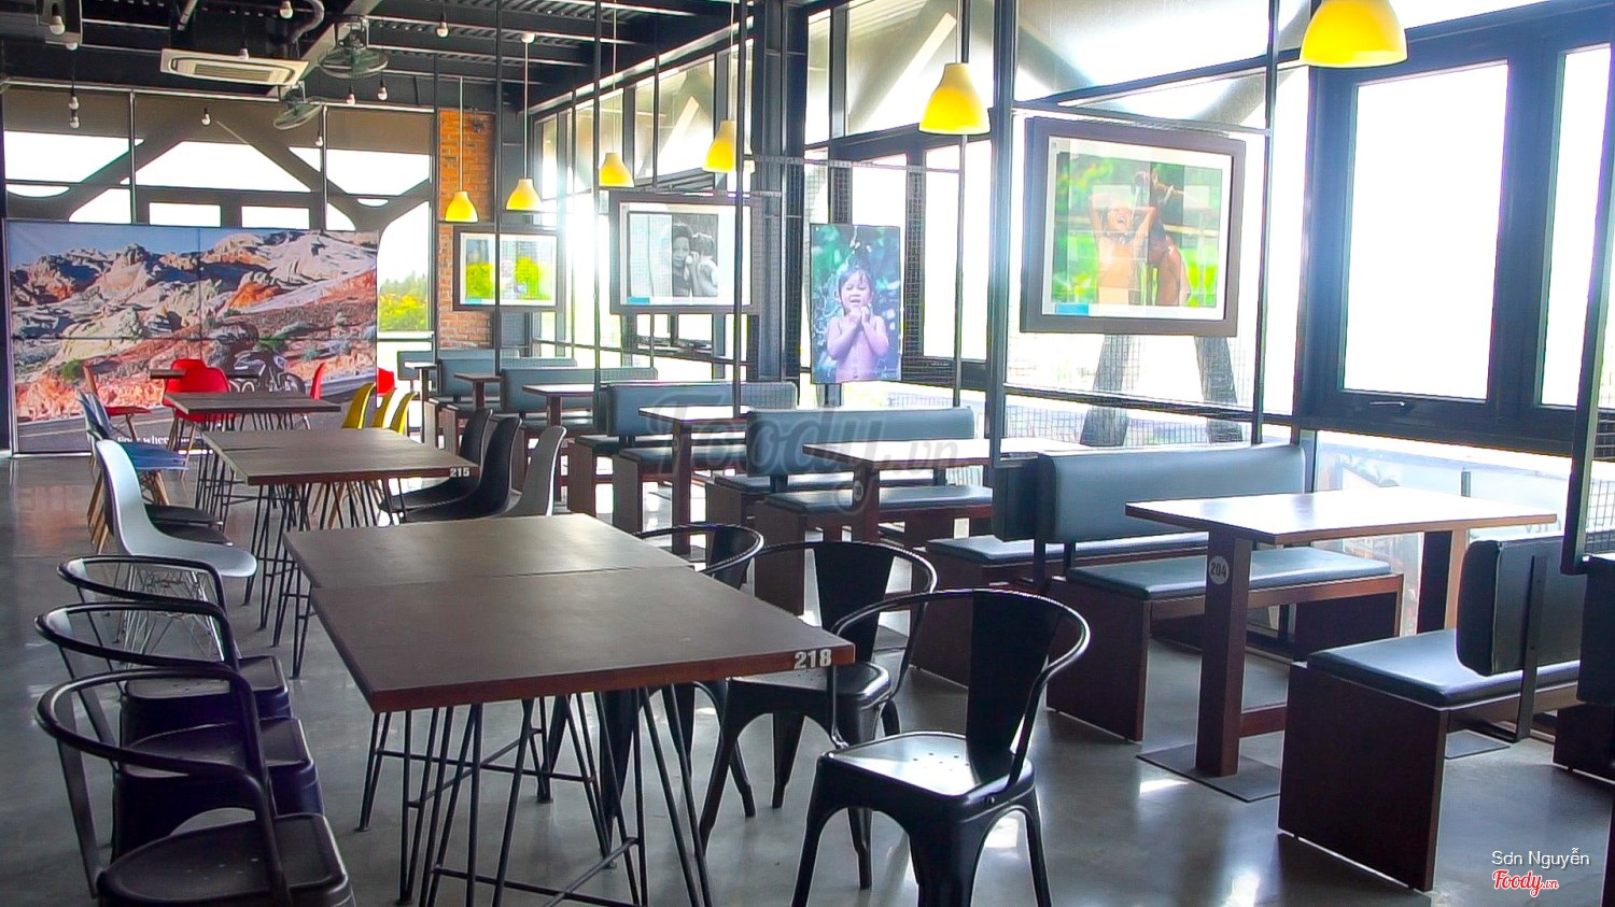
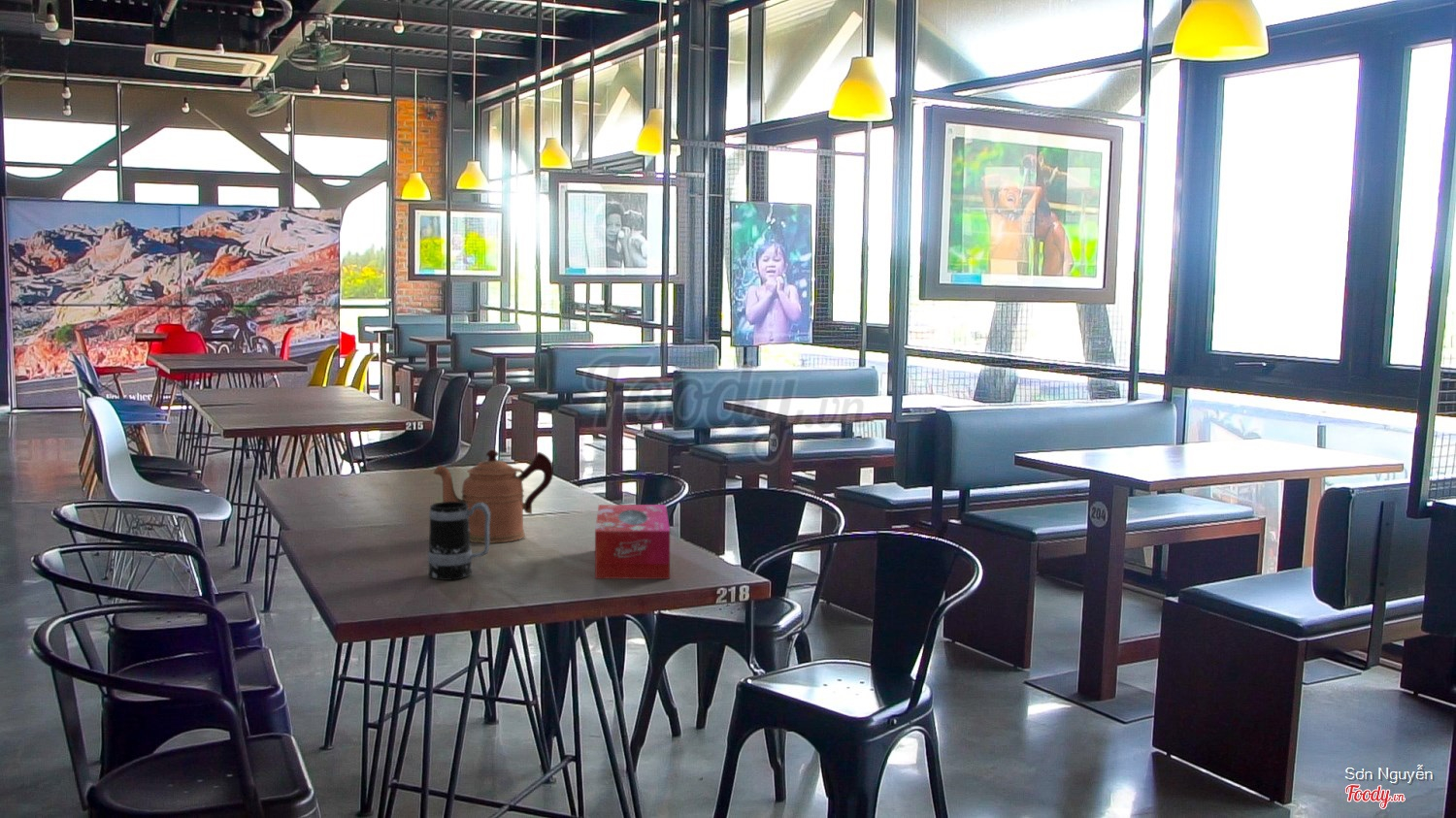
+ mug (459, 539)
+ tissue box (632, 540)
+ coffeepot (494, 492)
